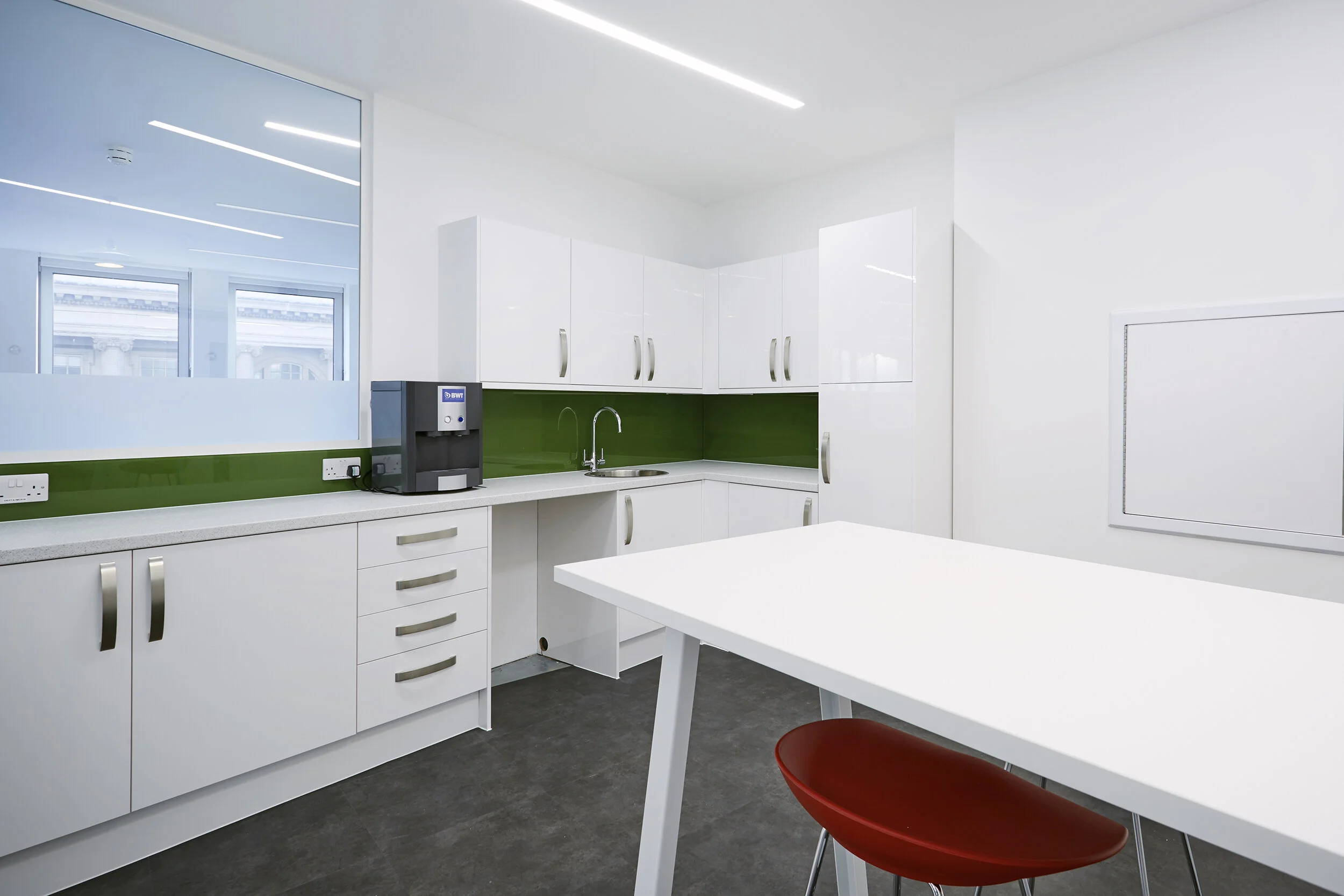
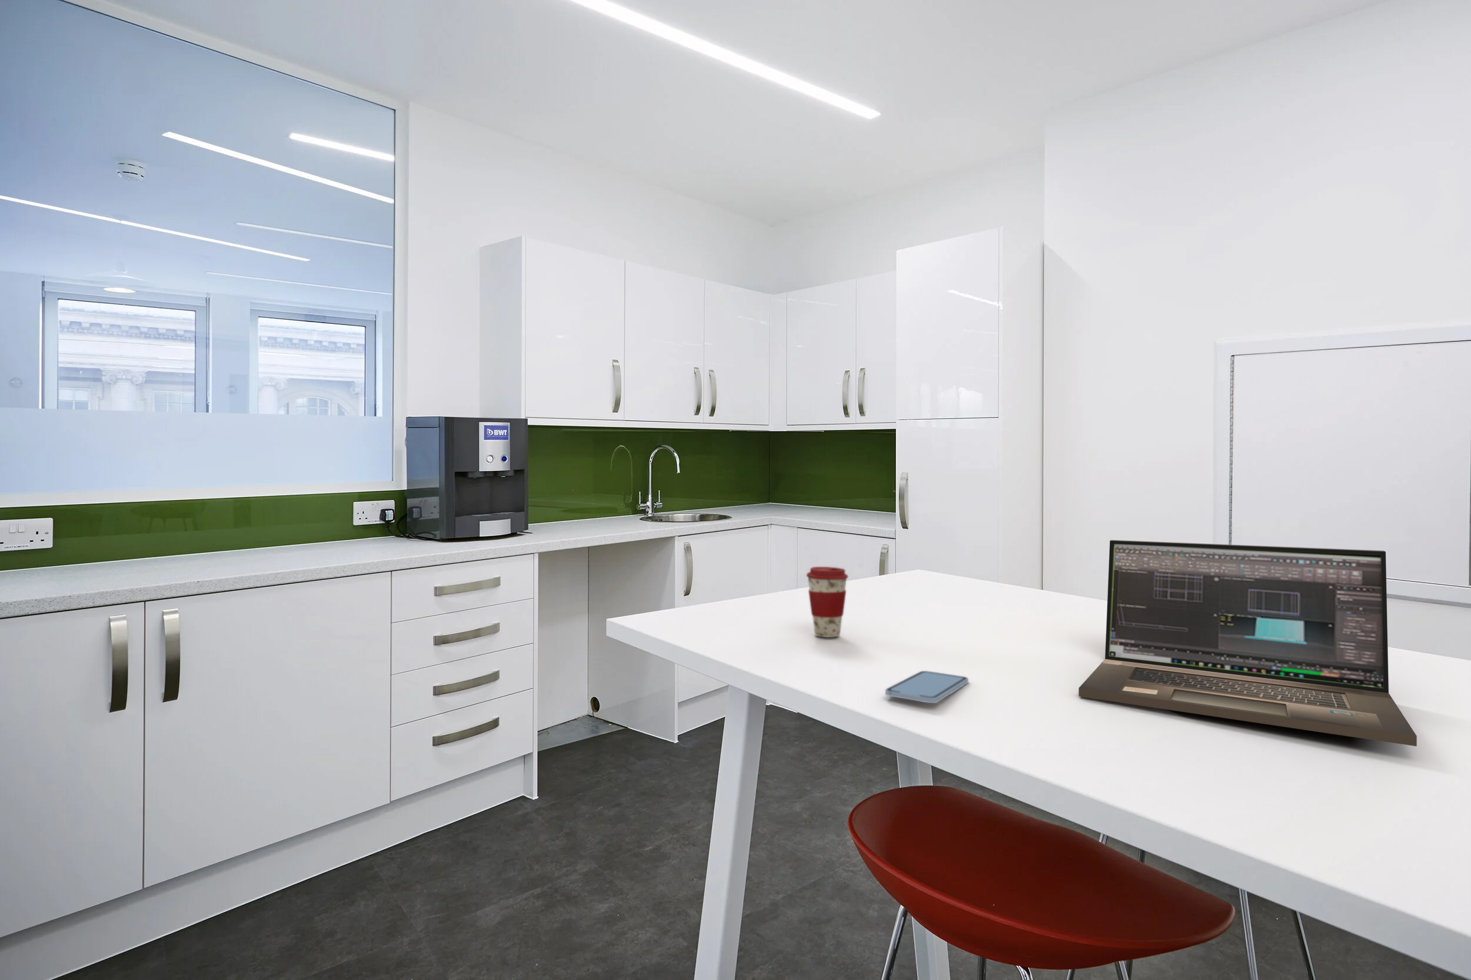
+ smartphone (928, 686)
+ laptop (1233, 622)
+ coffee cup (826, 602)
